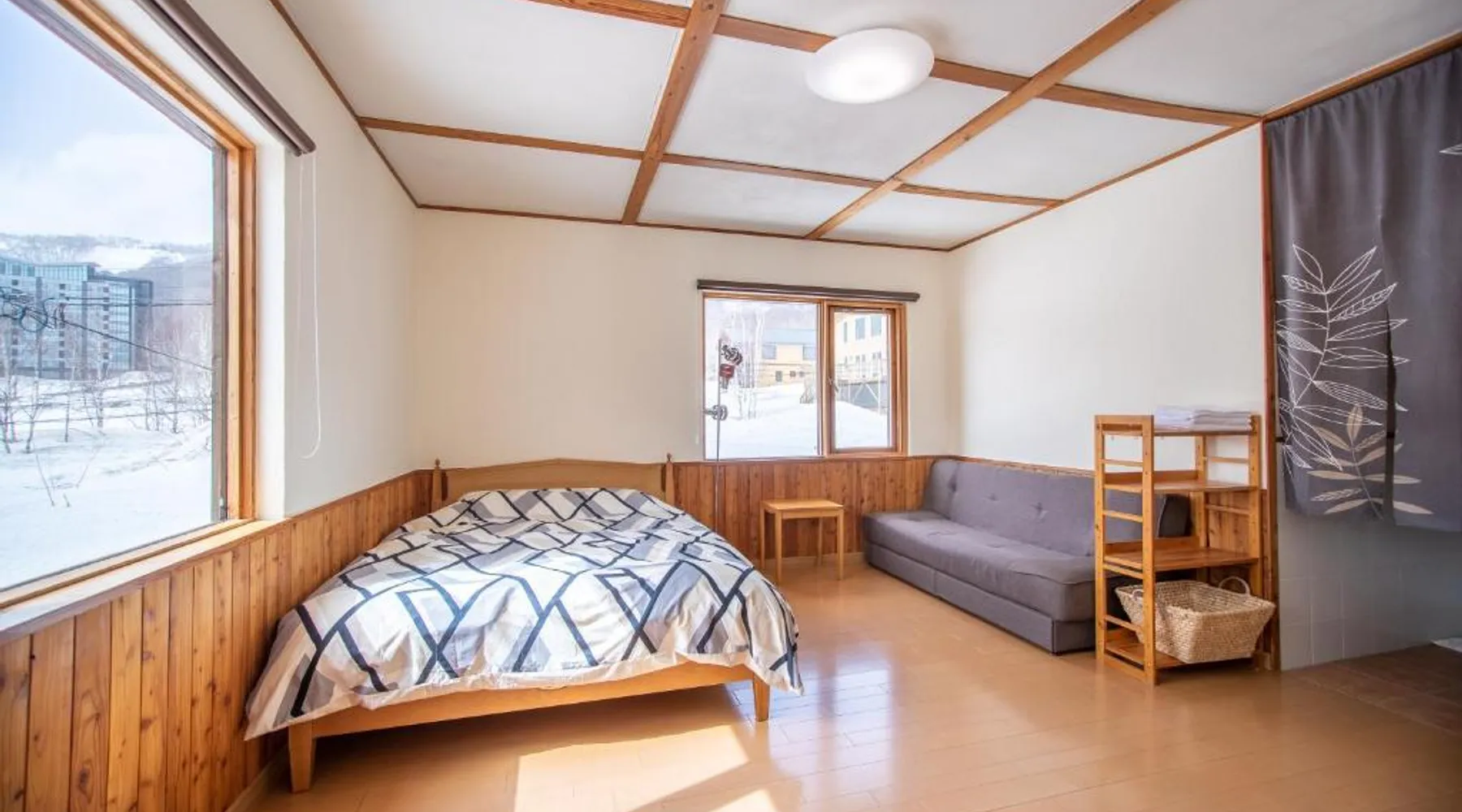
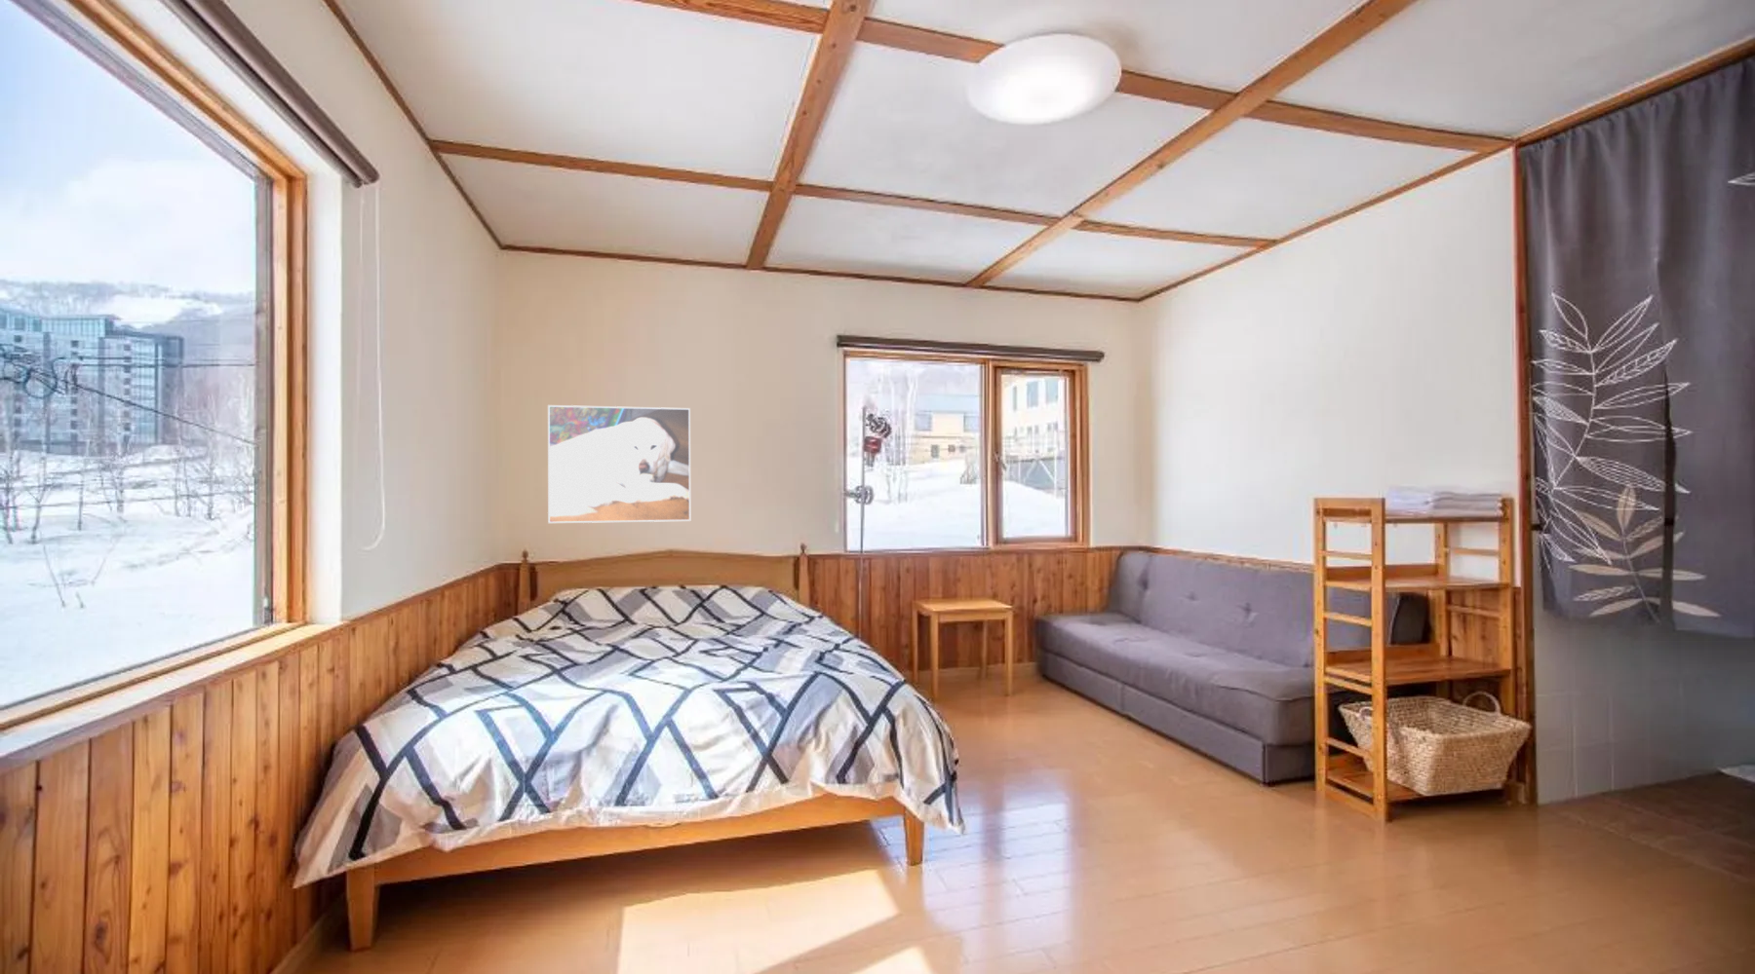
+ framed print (621, 464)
